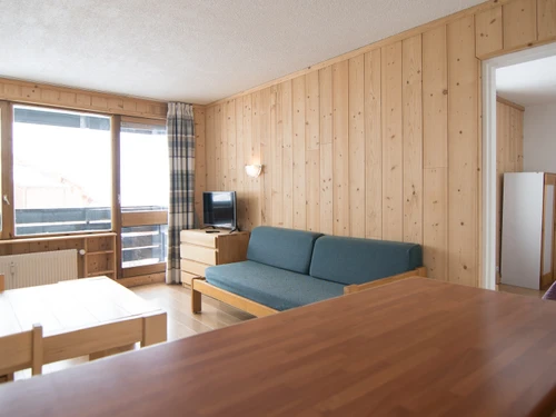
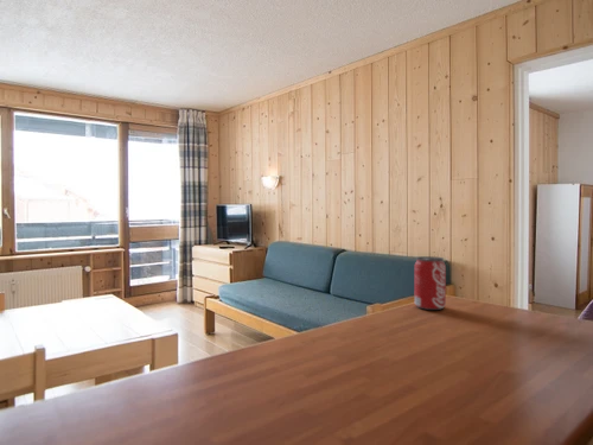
+ beverage can (429, 281)
